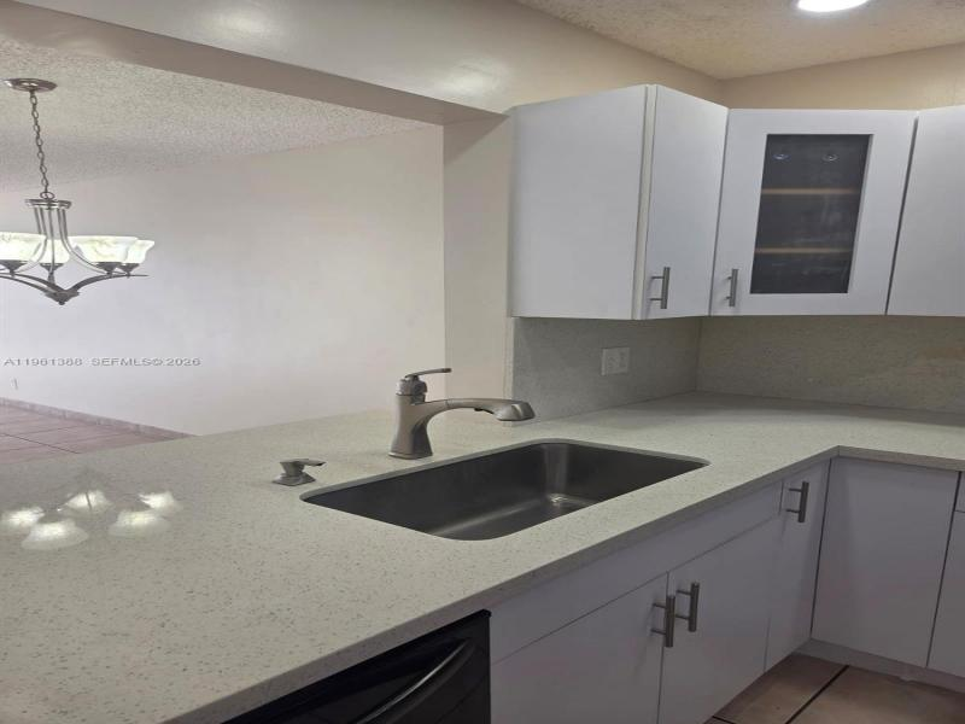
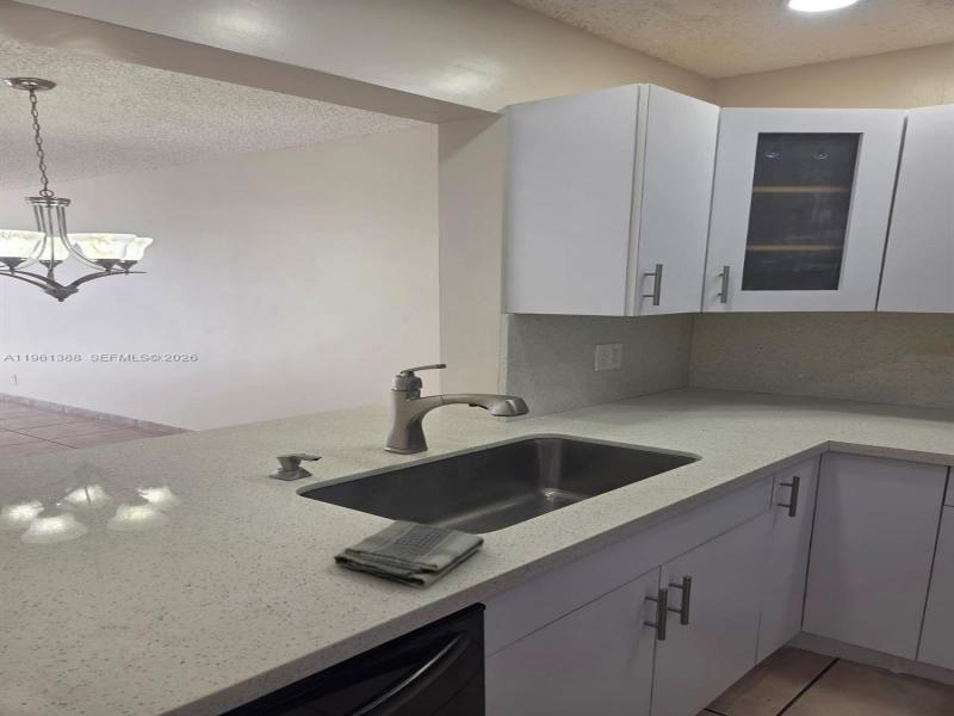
+ dish towel (410, 547)
